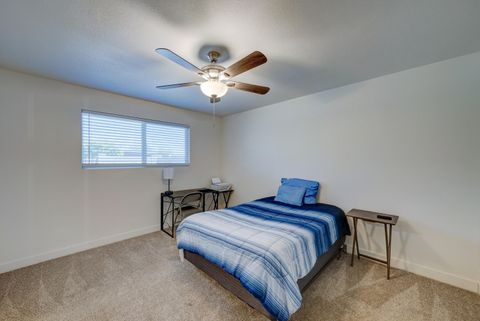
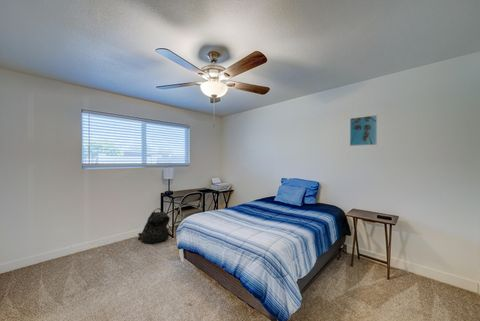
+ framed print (363, 131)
+ backpack (155, 223)
